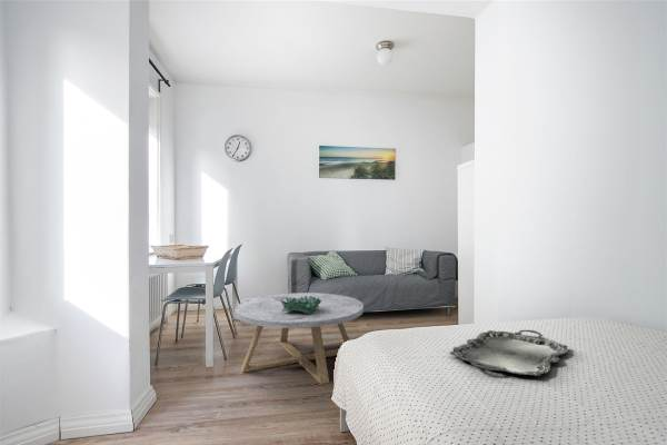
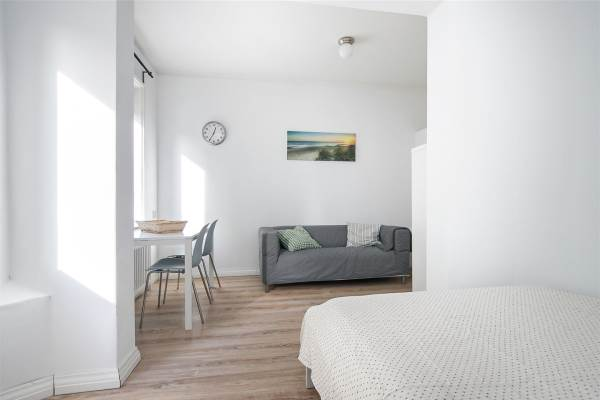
- coffee table (300, 327)
- decorative bowl (300, 304)
- serving tray (509, 349)
